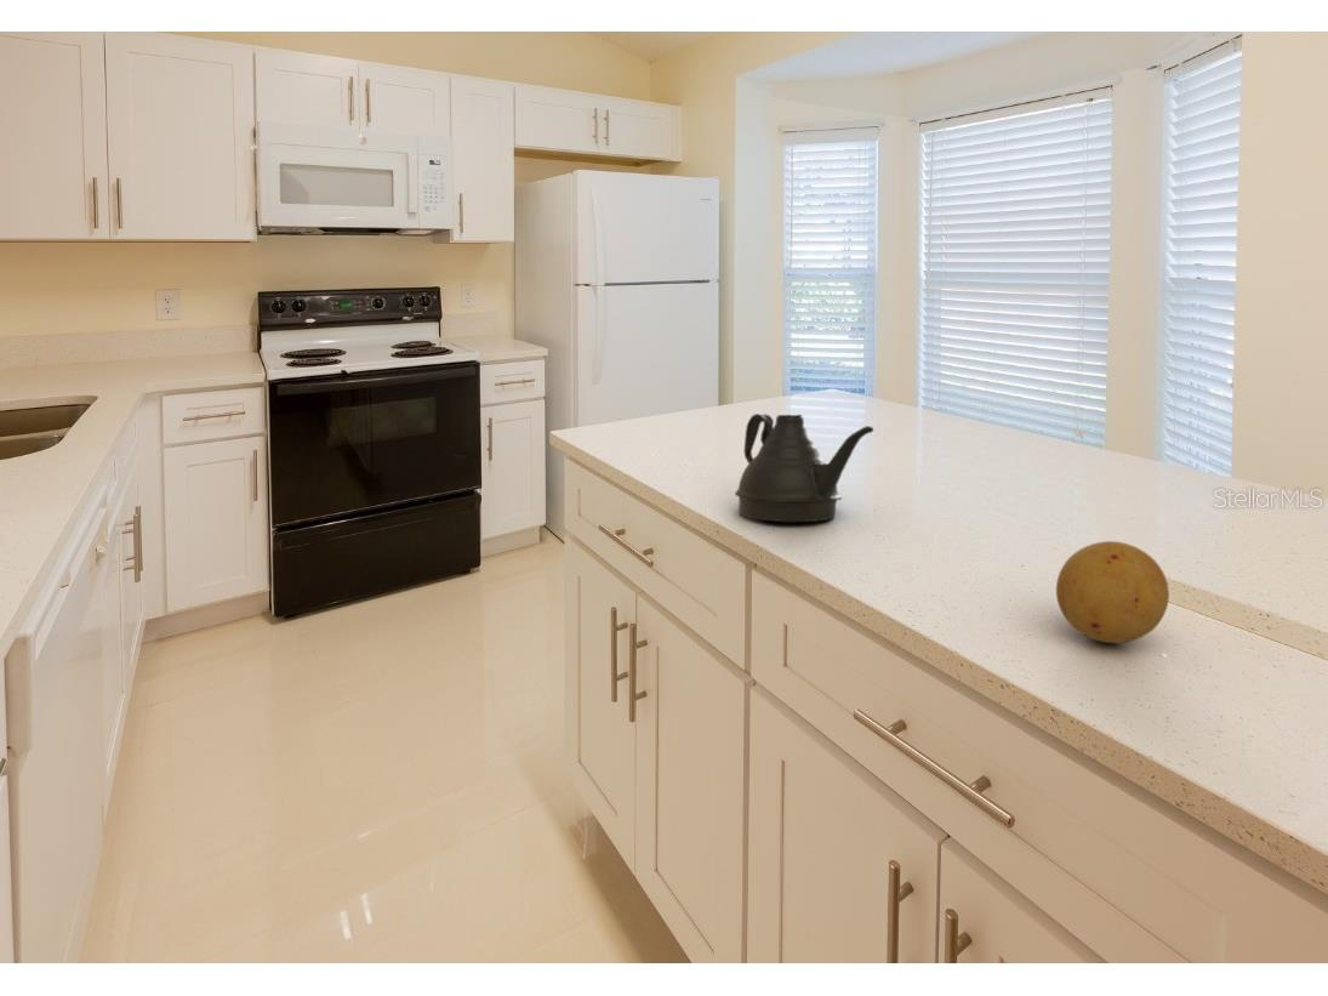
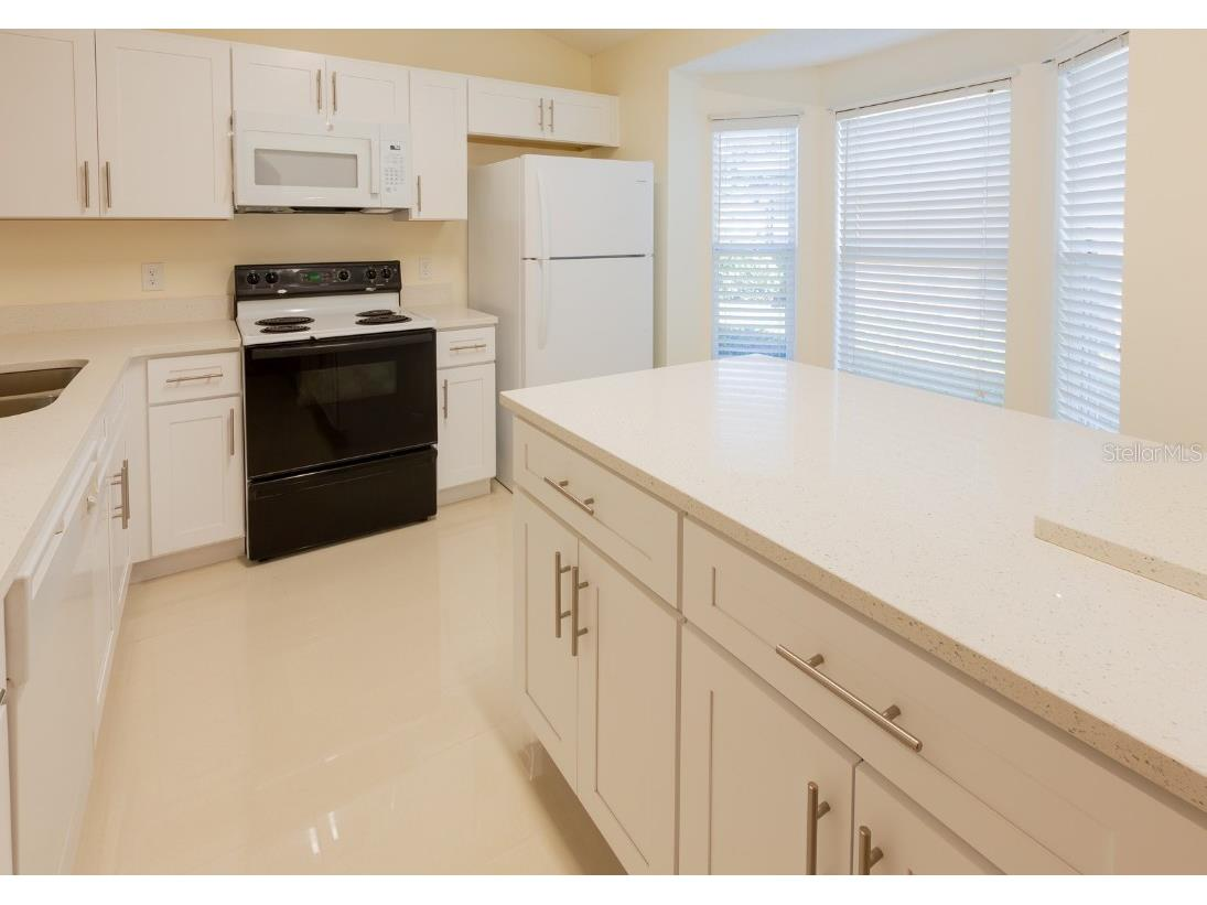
- fruit (1111, 592)
- teapot (802, 467)
